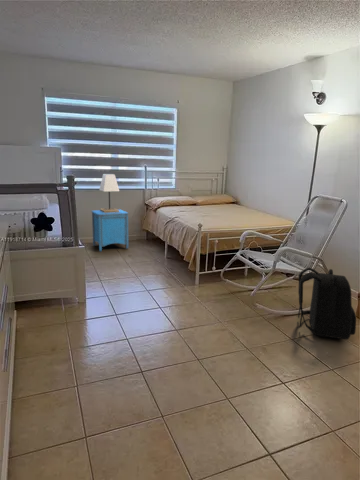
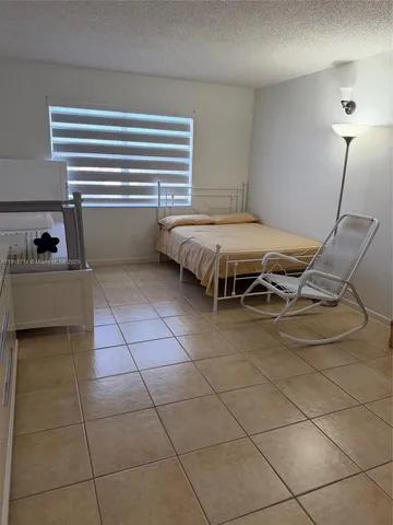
- nightstand (110, 229)
- backpack (325, 301)
- lamp (109, 193)
